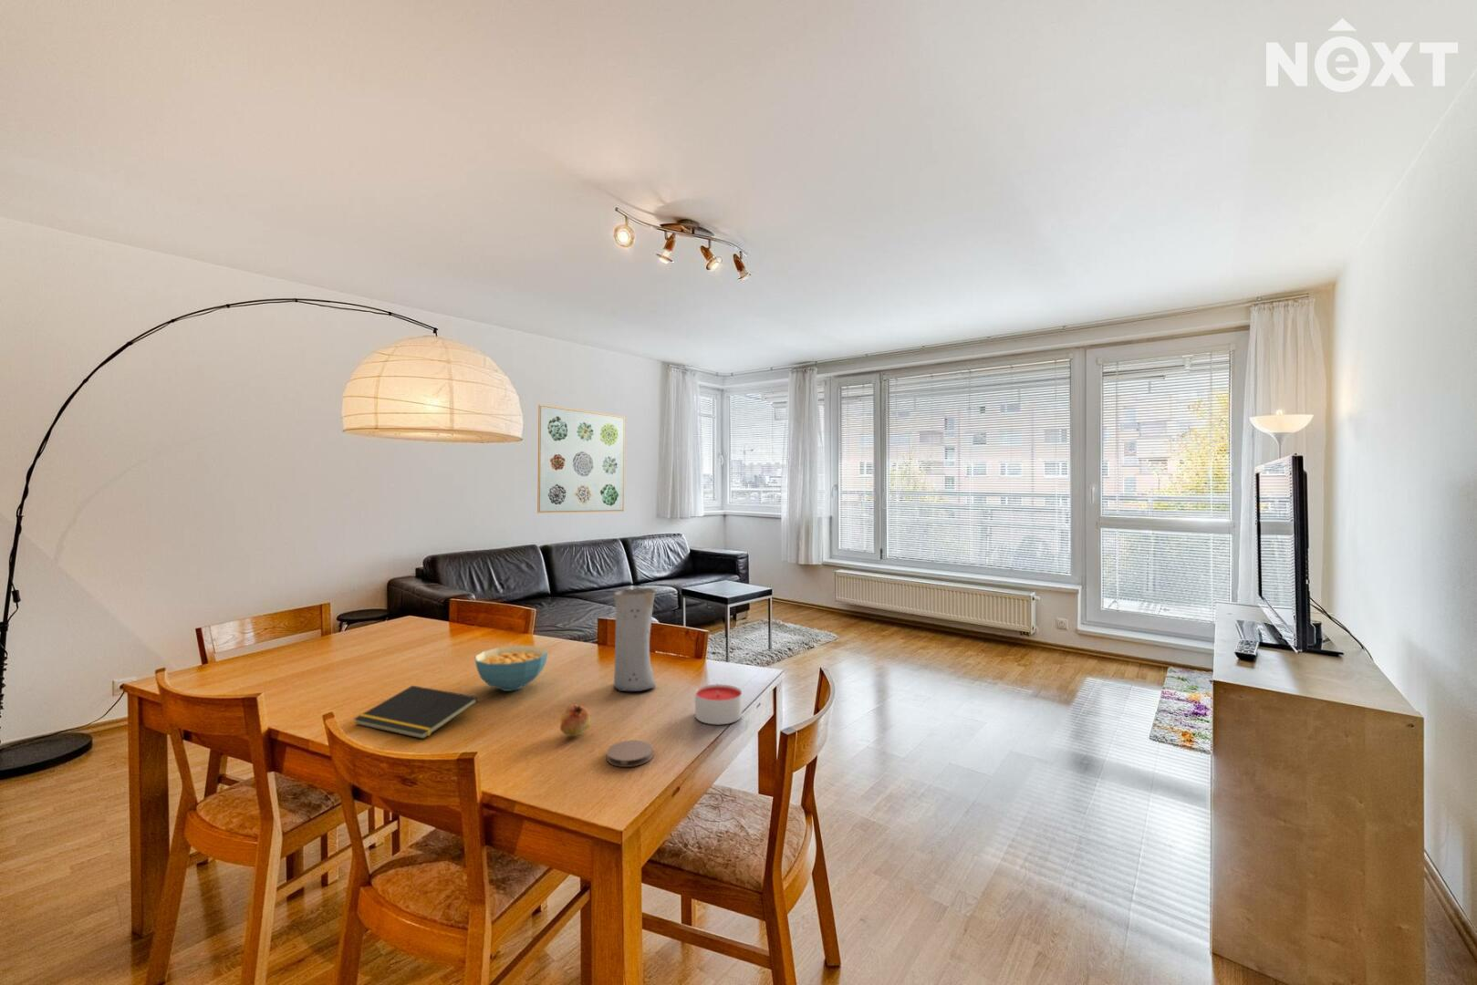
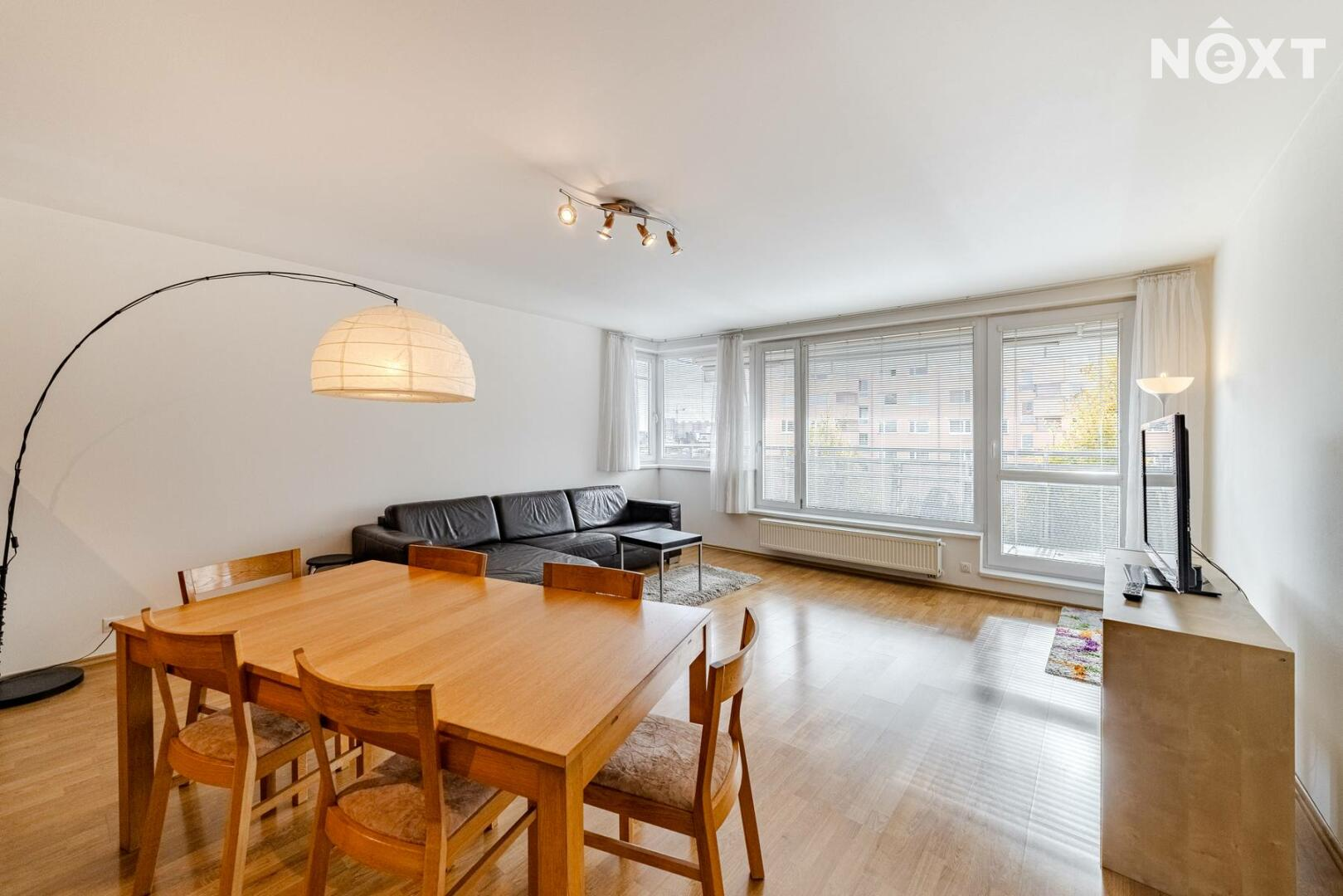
- fruit (575, 718)
- vase (635, 639)
- candle (718, 702)
- cereal bowl (511, 671)
- wall art (584, 462)
- notepad (417, 709)
- coaster (629, 752)
